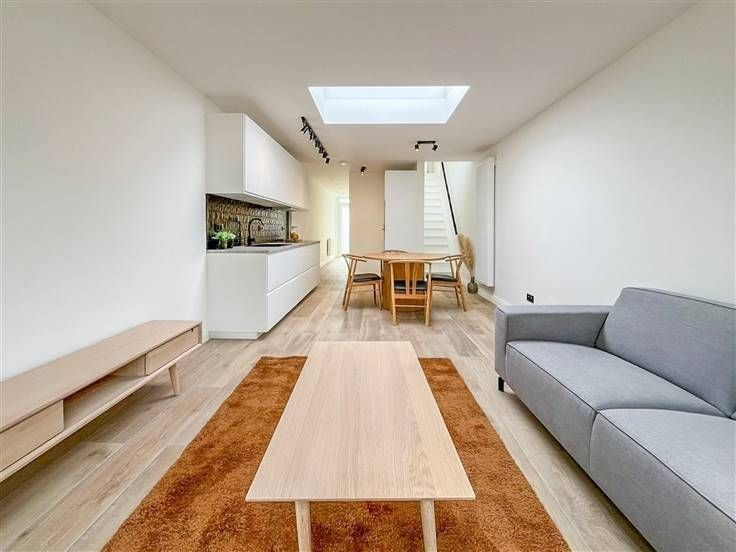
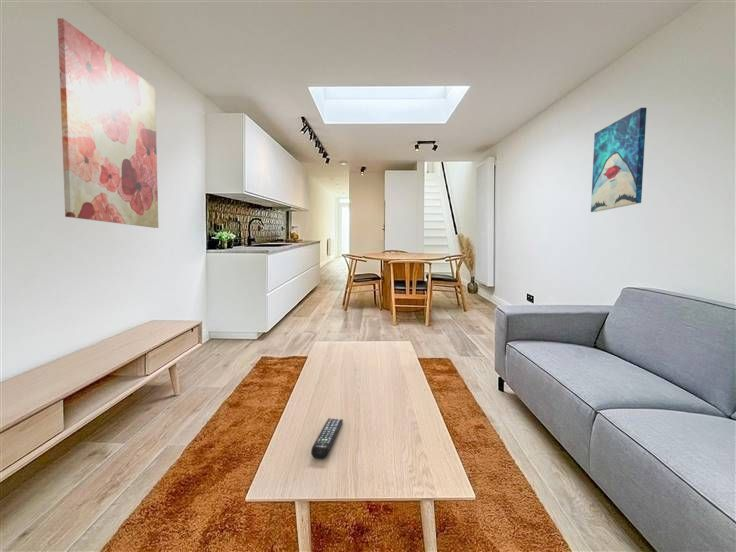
+ wall art (117, 142)
+ remote control (328, 435)
+ wall art (615, 165)
